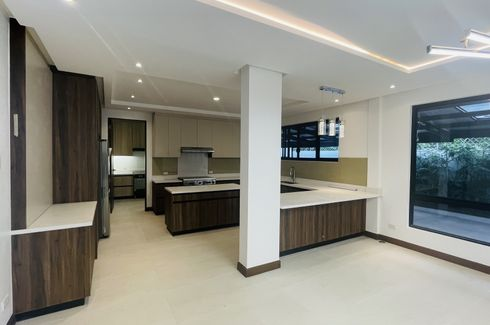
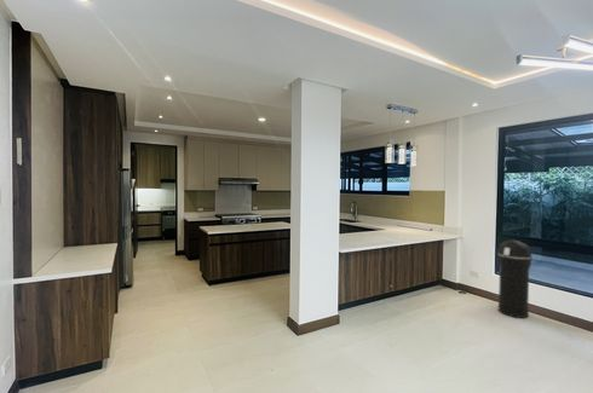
+ trash can (513, 276)
